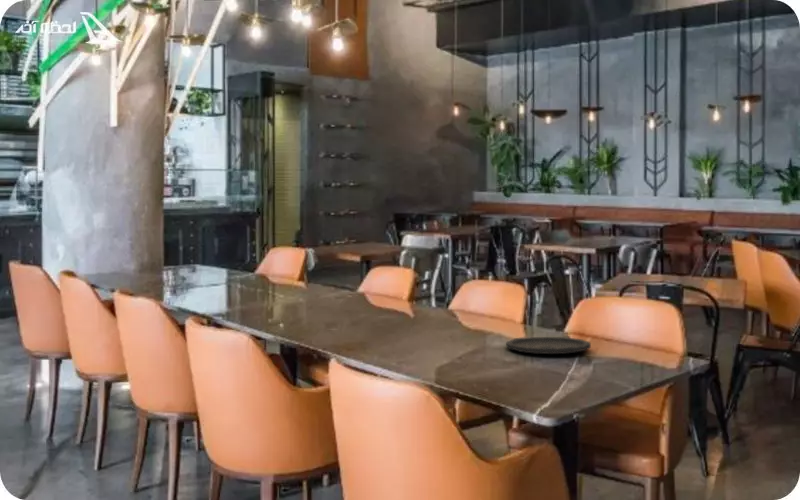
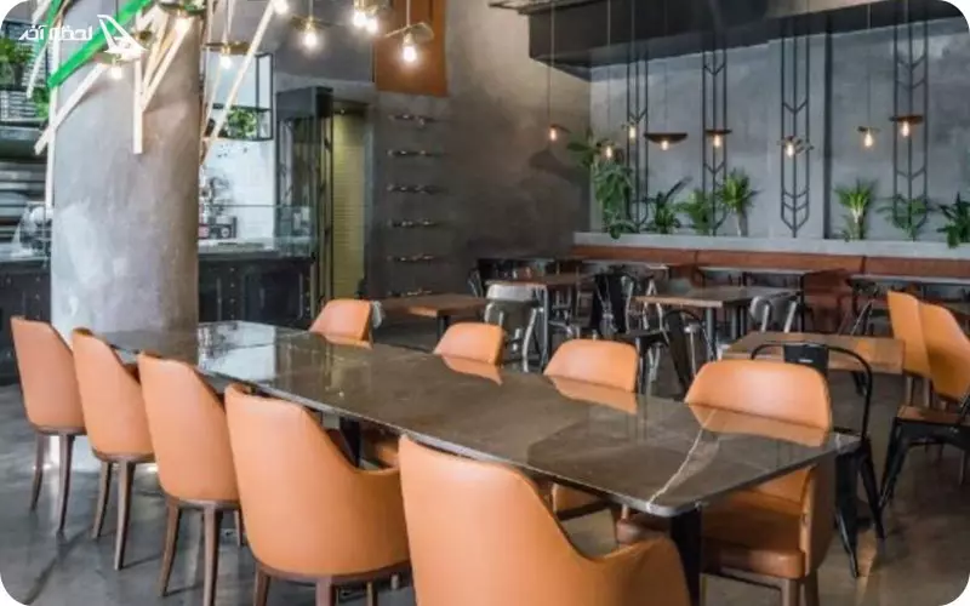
- plate (548, 345)
